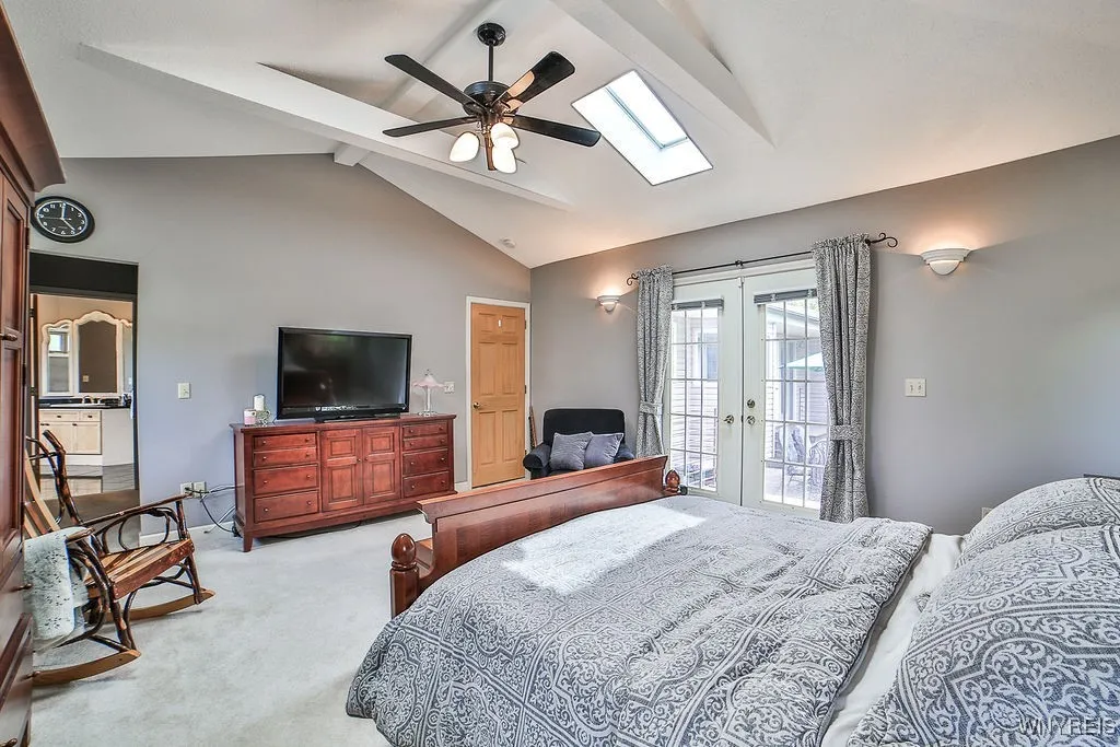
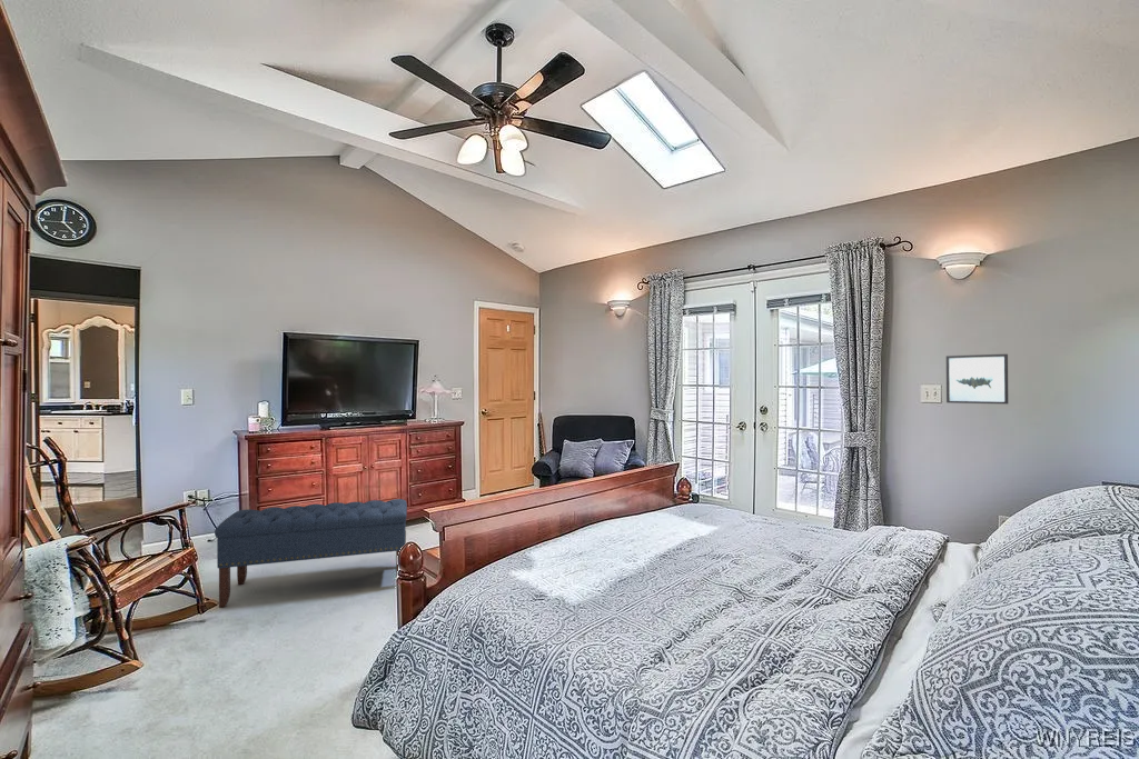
+ bench (320, 546)
+ wall art (975, 379)
